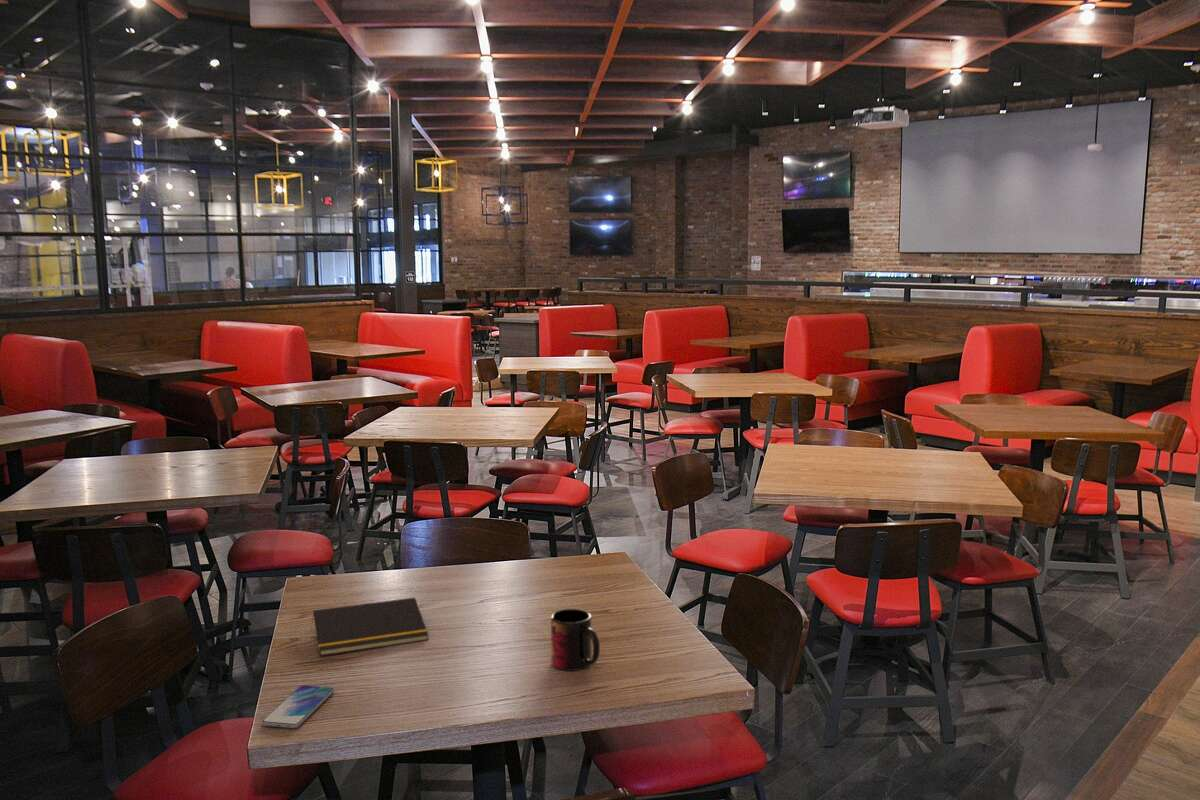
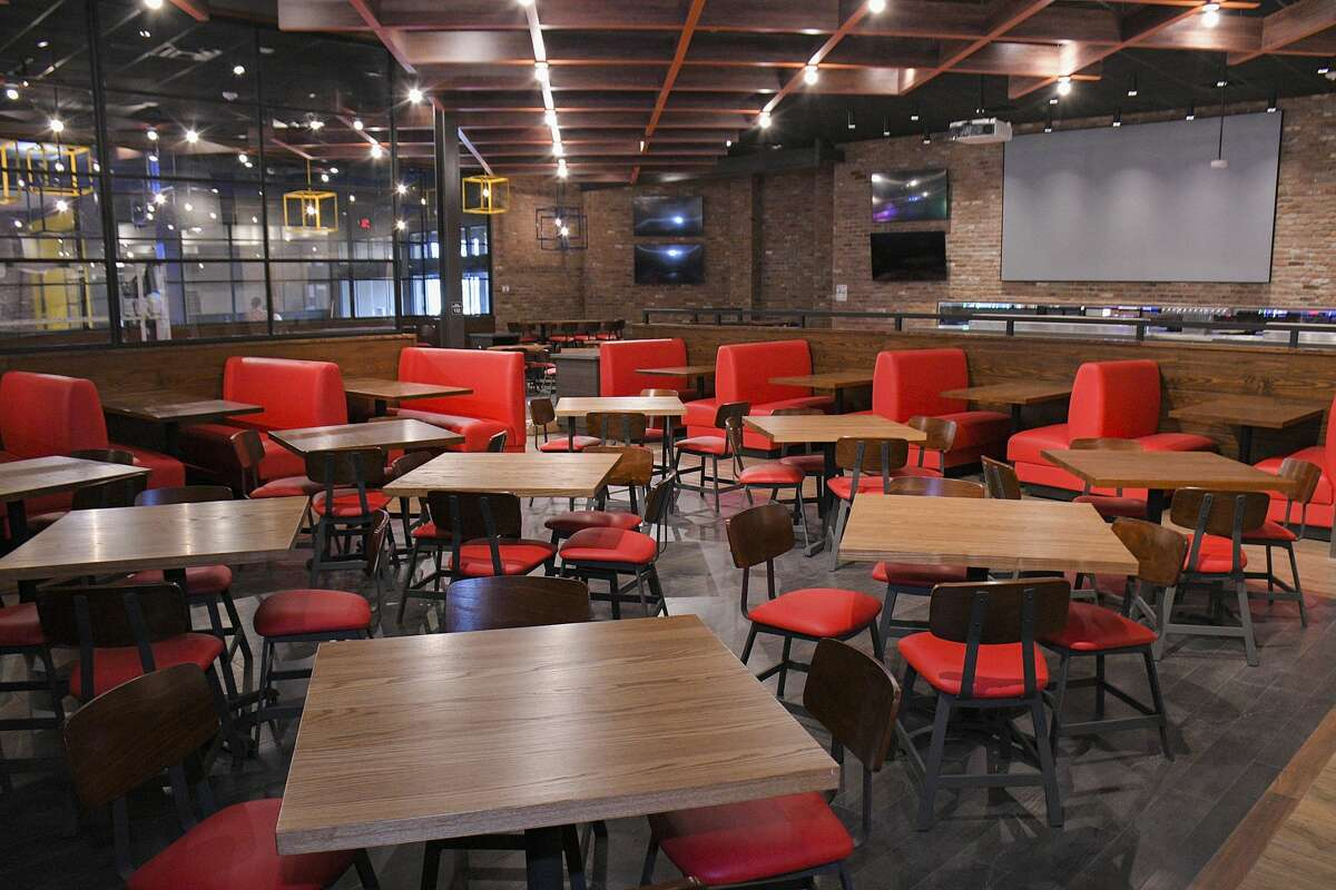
- mug (577, 641)
- notepad (370, 625)
- smartphone (299, 705)
